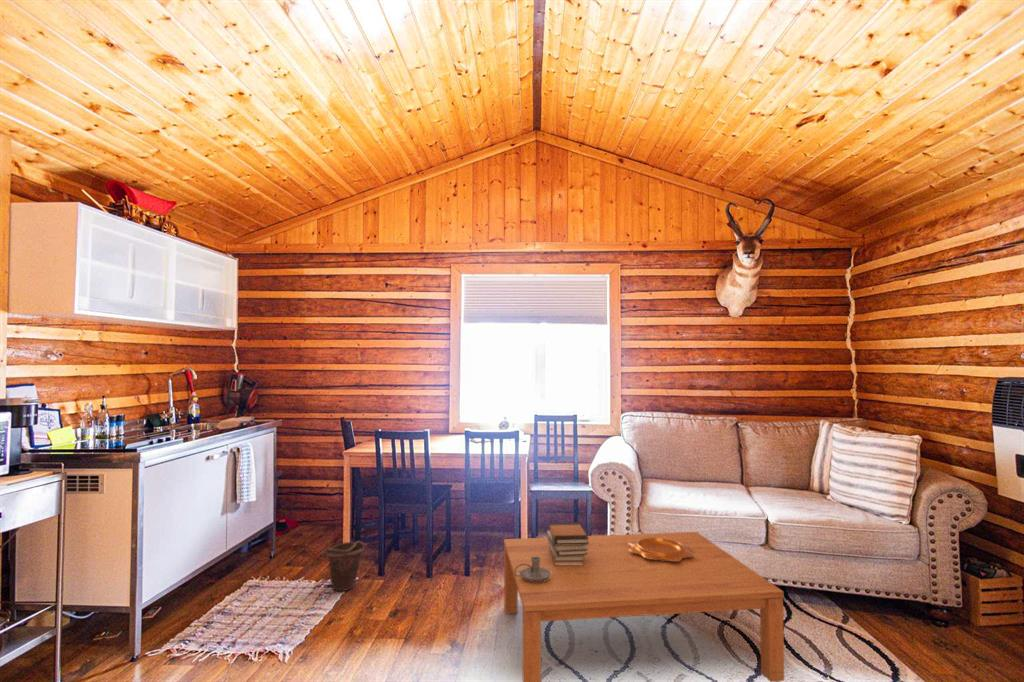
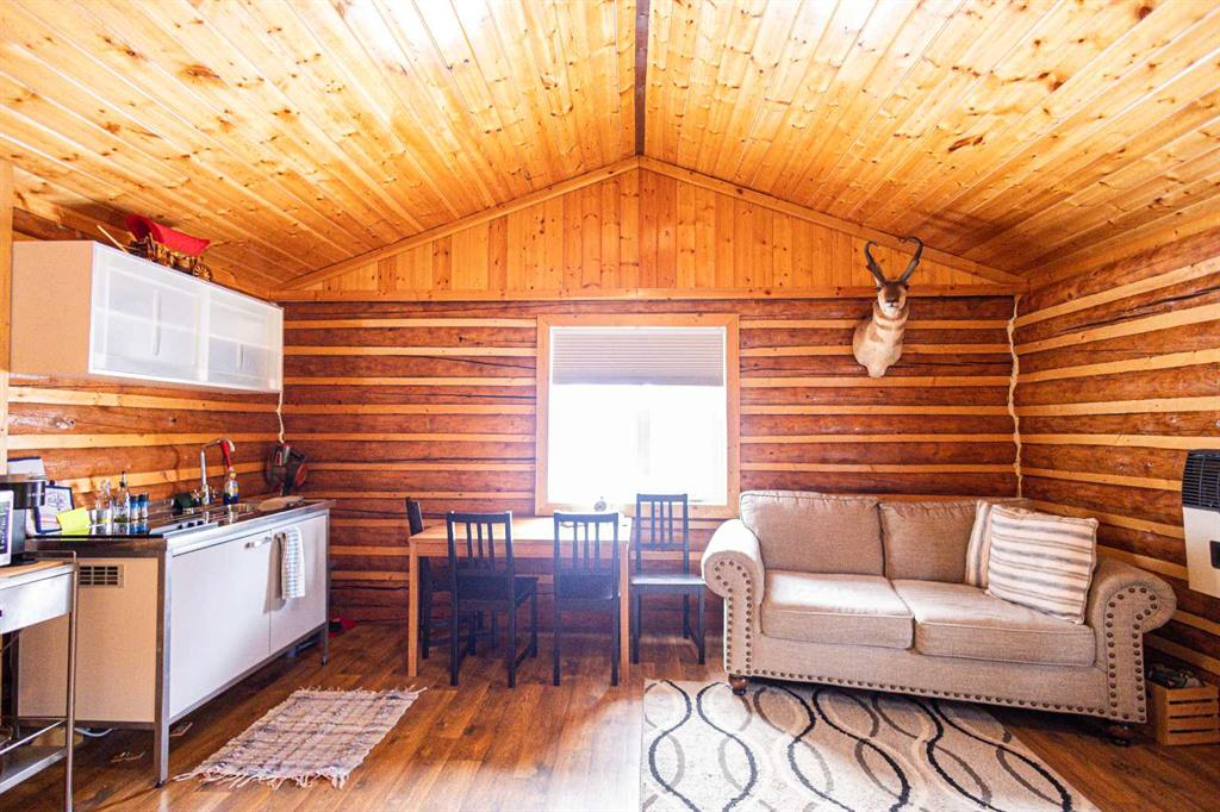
- coffee table (626, 600)
- candle holder (532, 568)
- decorative bowl (660, 548)
- bucket (344, 564)
- book stack (567, 543)
